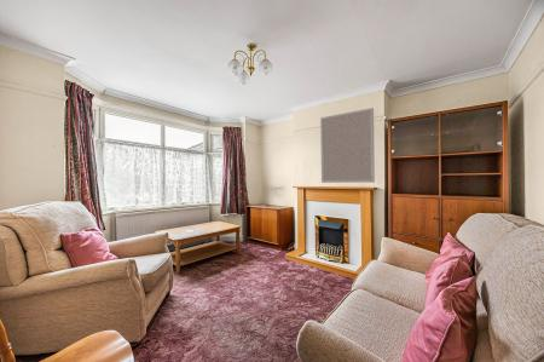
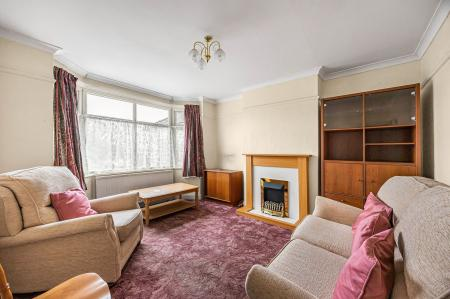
- home mirror (346, 148)
